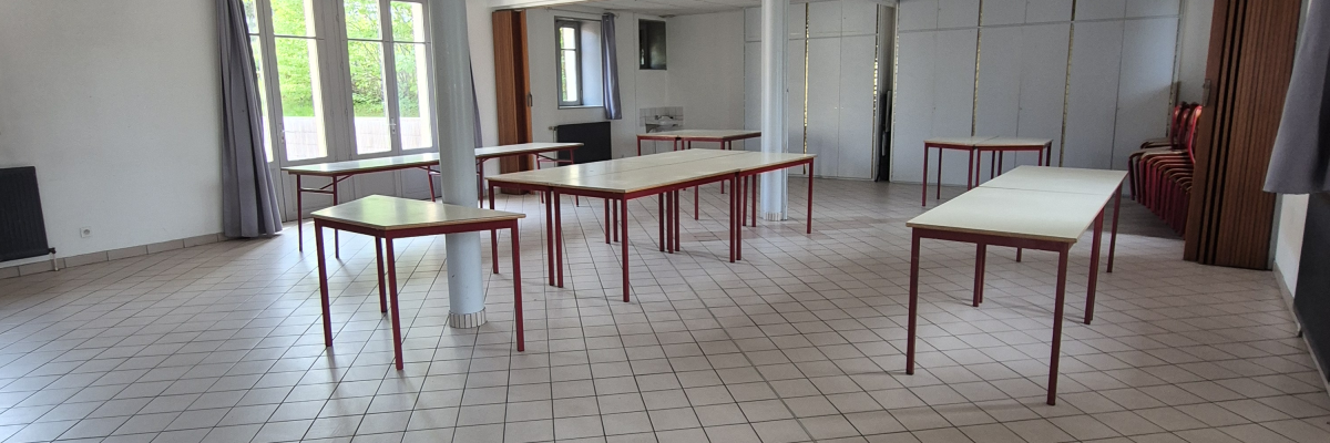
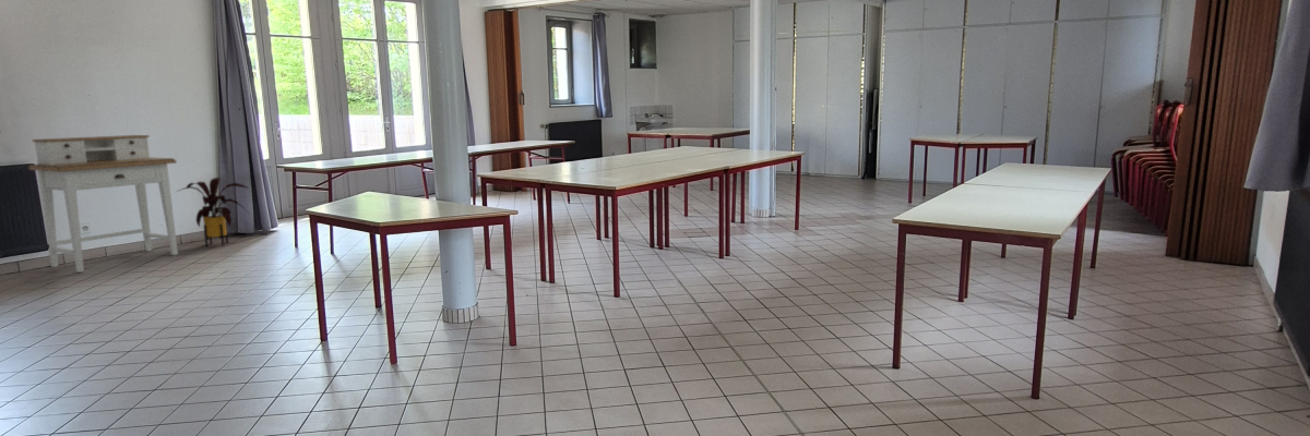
+ desk (109, 186)
+ house plant (211, 211)
